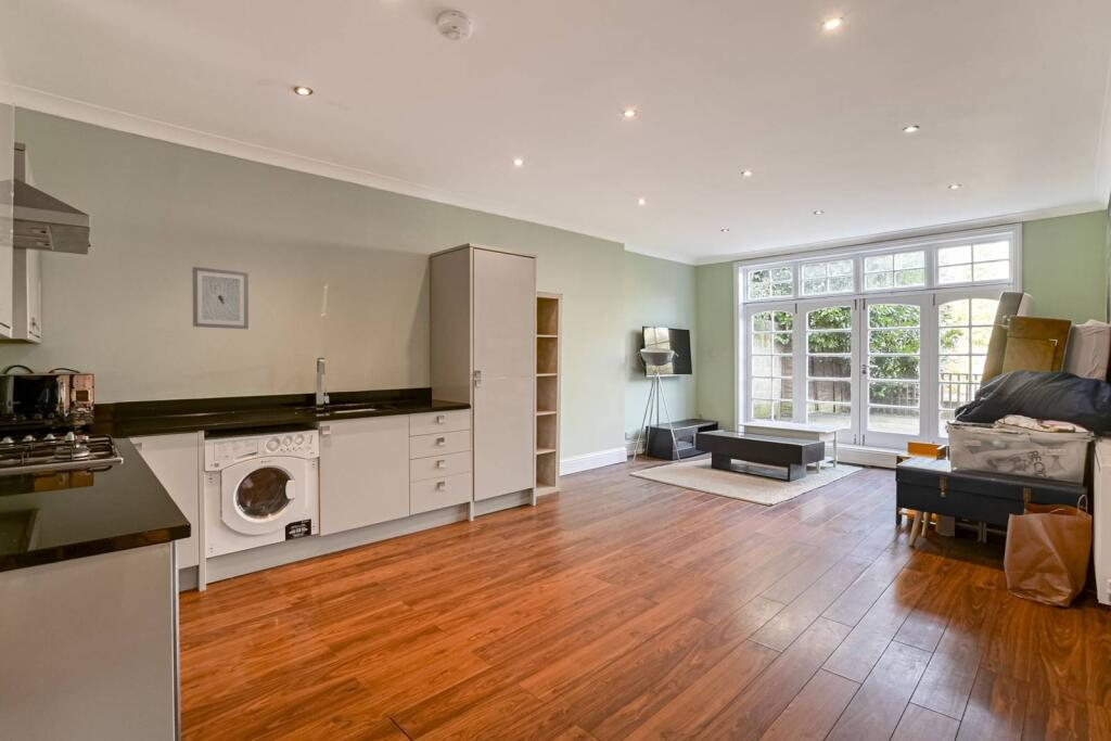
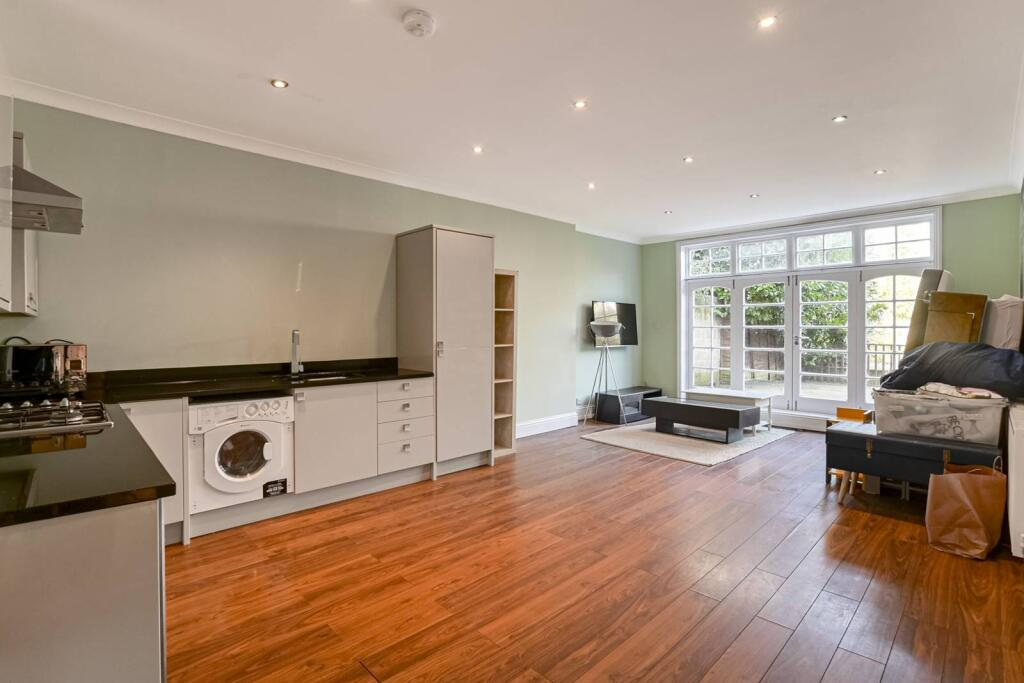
- wall art (220, 298)
